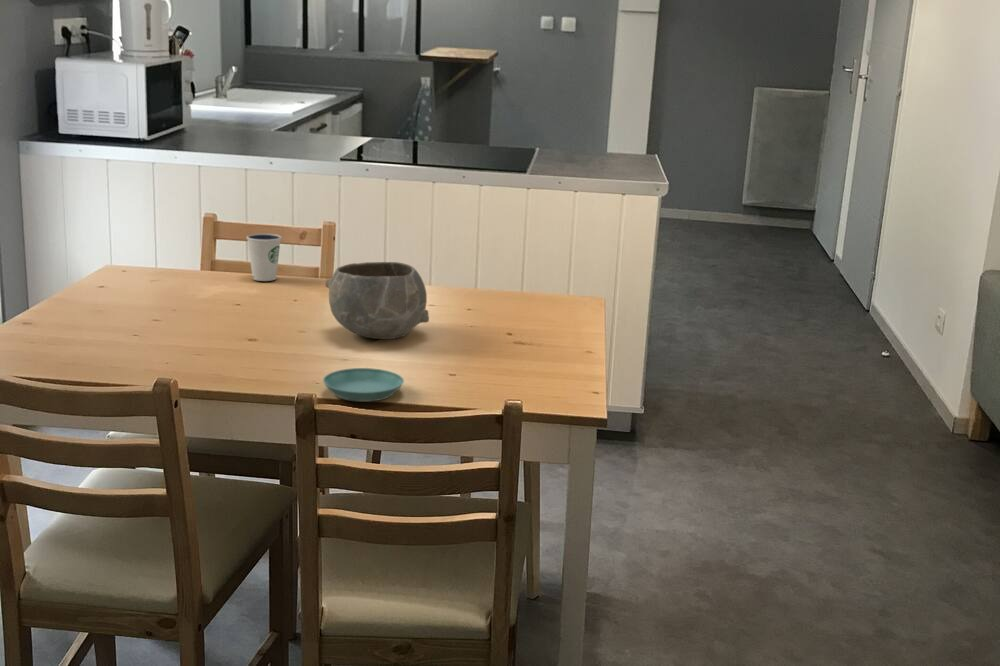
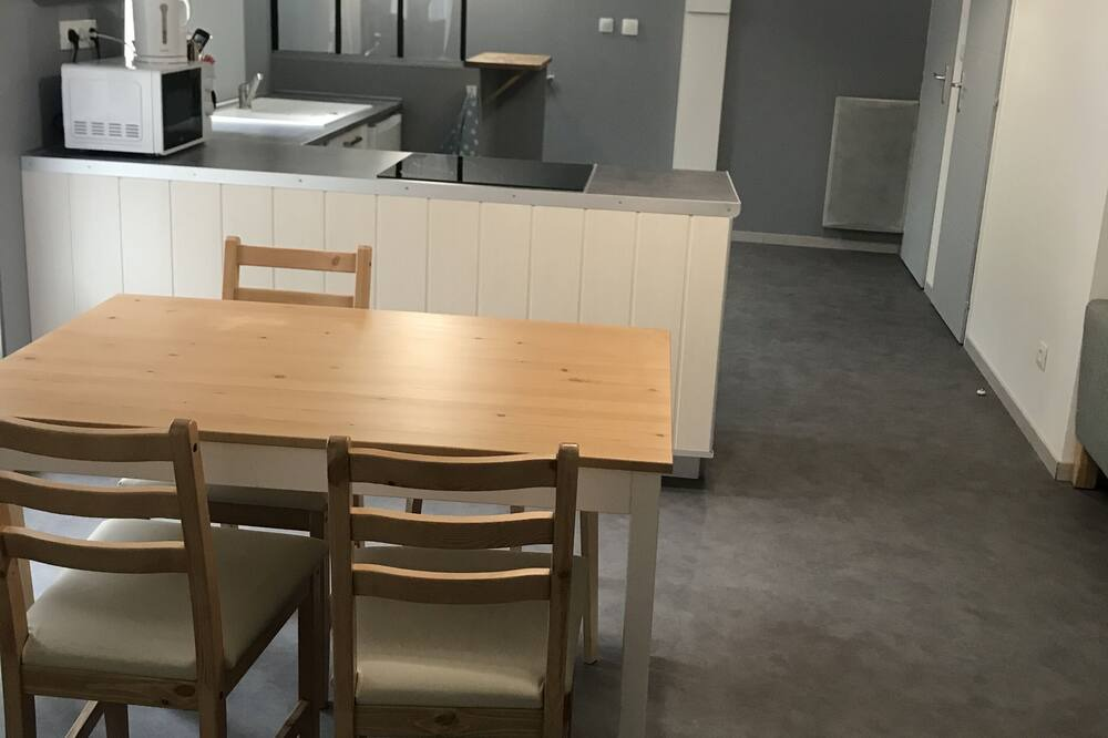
- dixie cup (264, 257)
- saucer (363, 386)
- bowl (377, 301)
